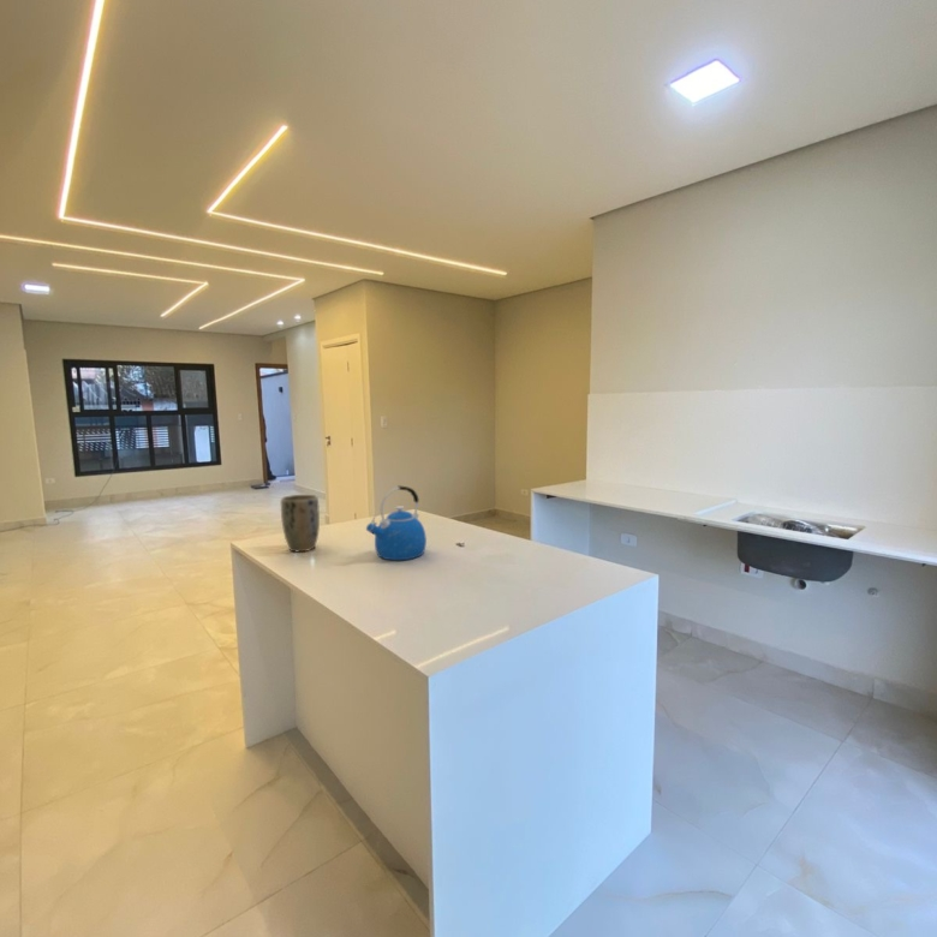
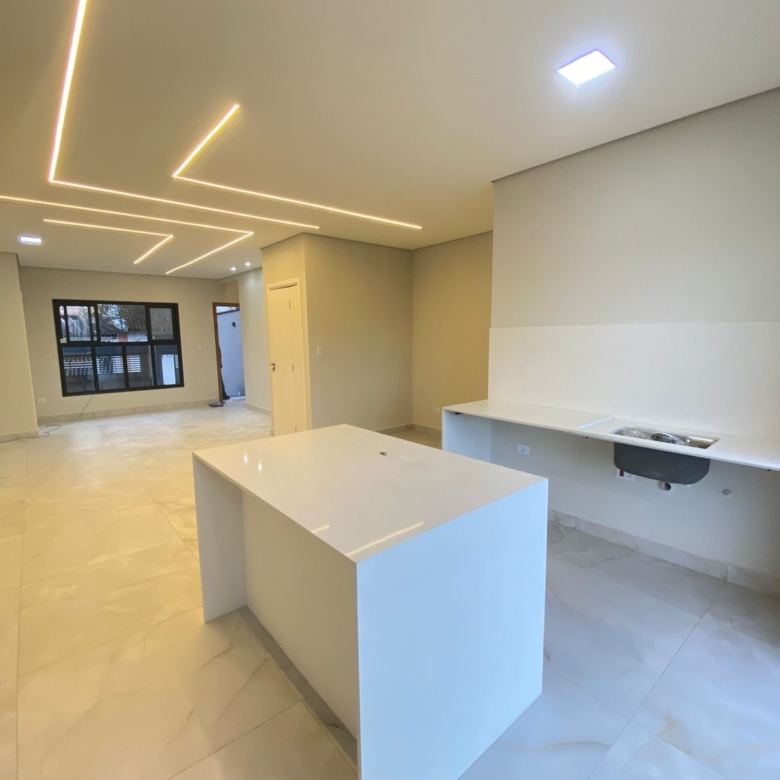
- kettle (394, 520)
- plant pot (300, 523)
